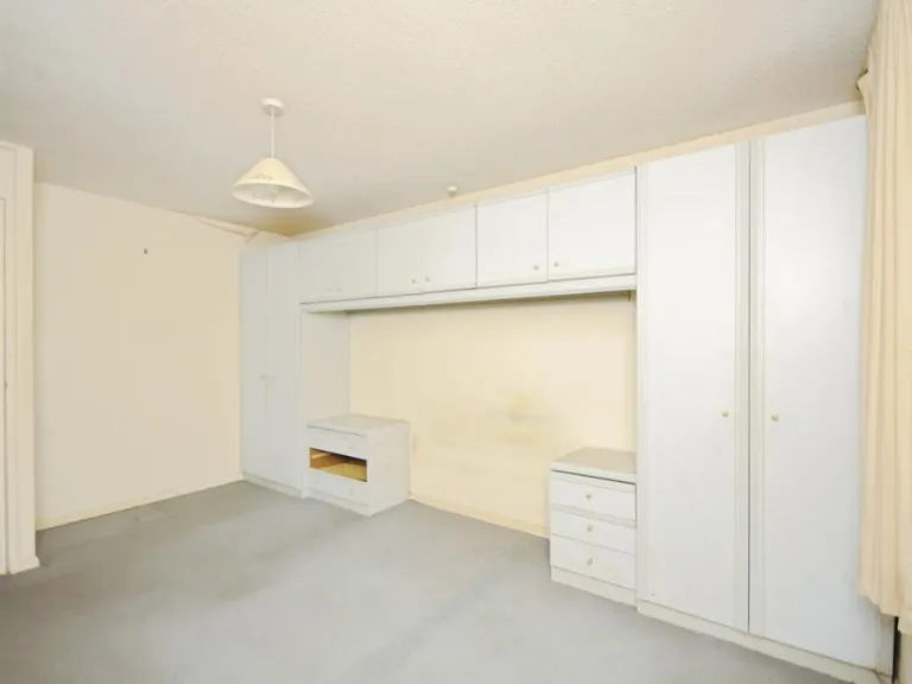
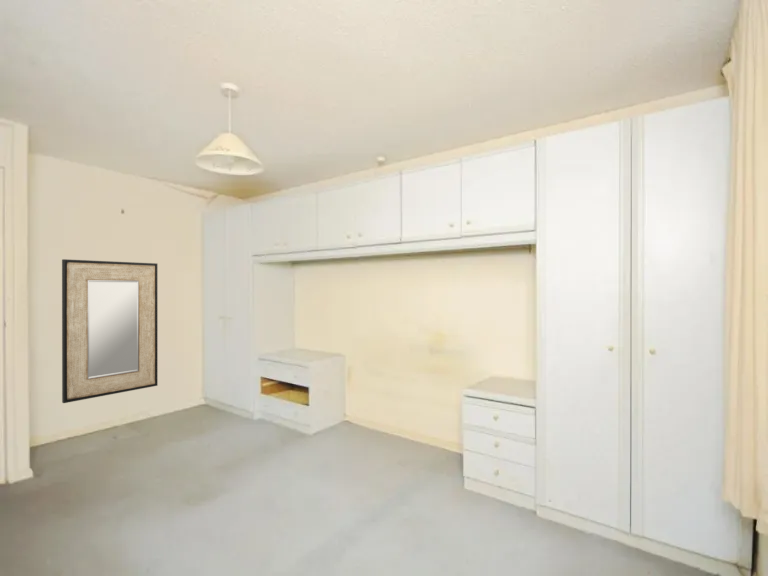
+ home mirror (113, 327)
